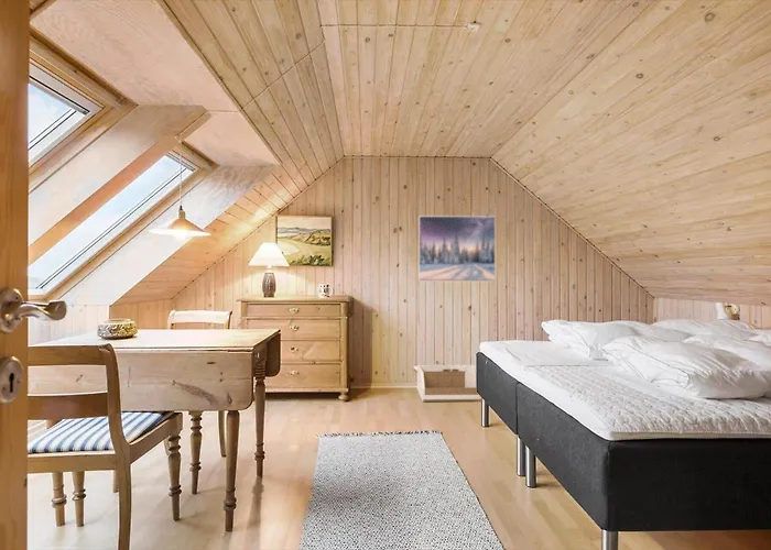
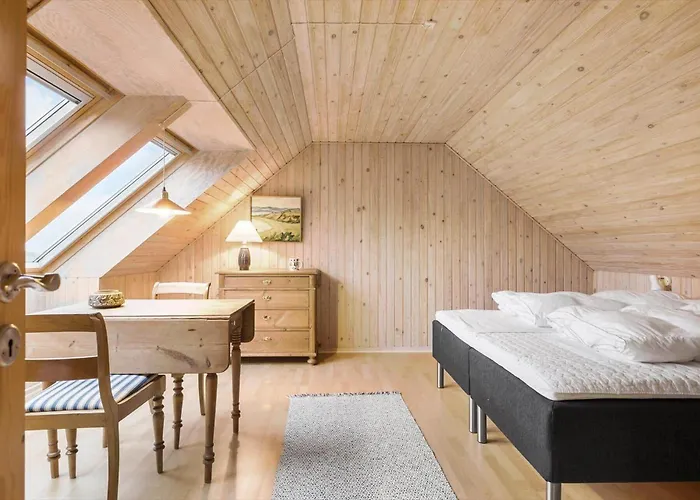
- storage bin (447, 382)
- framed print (456, 249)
